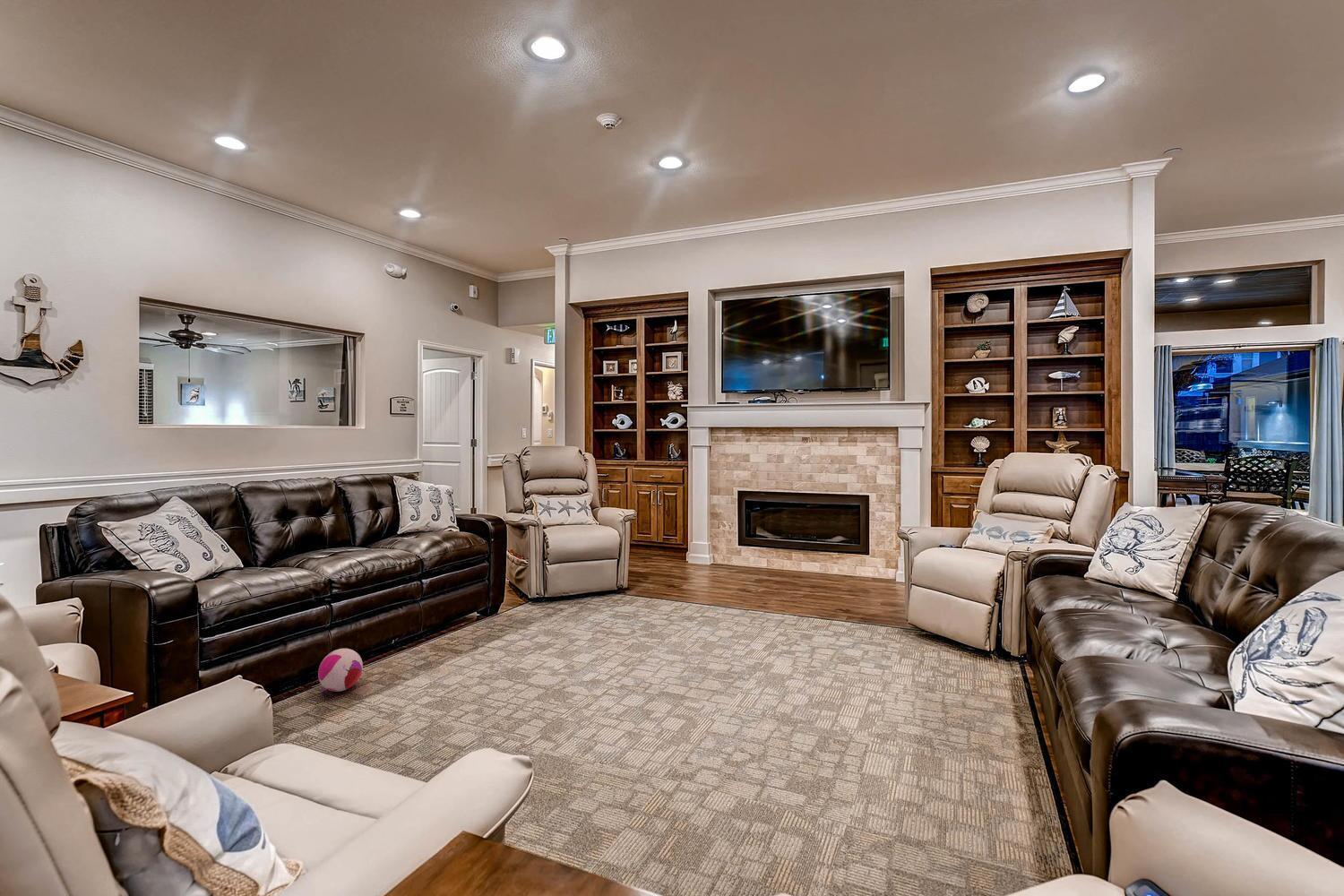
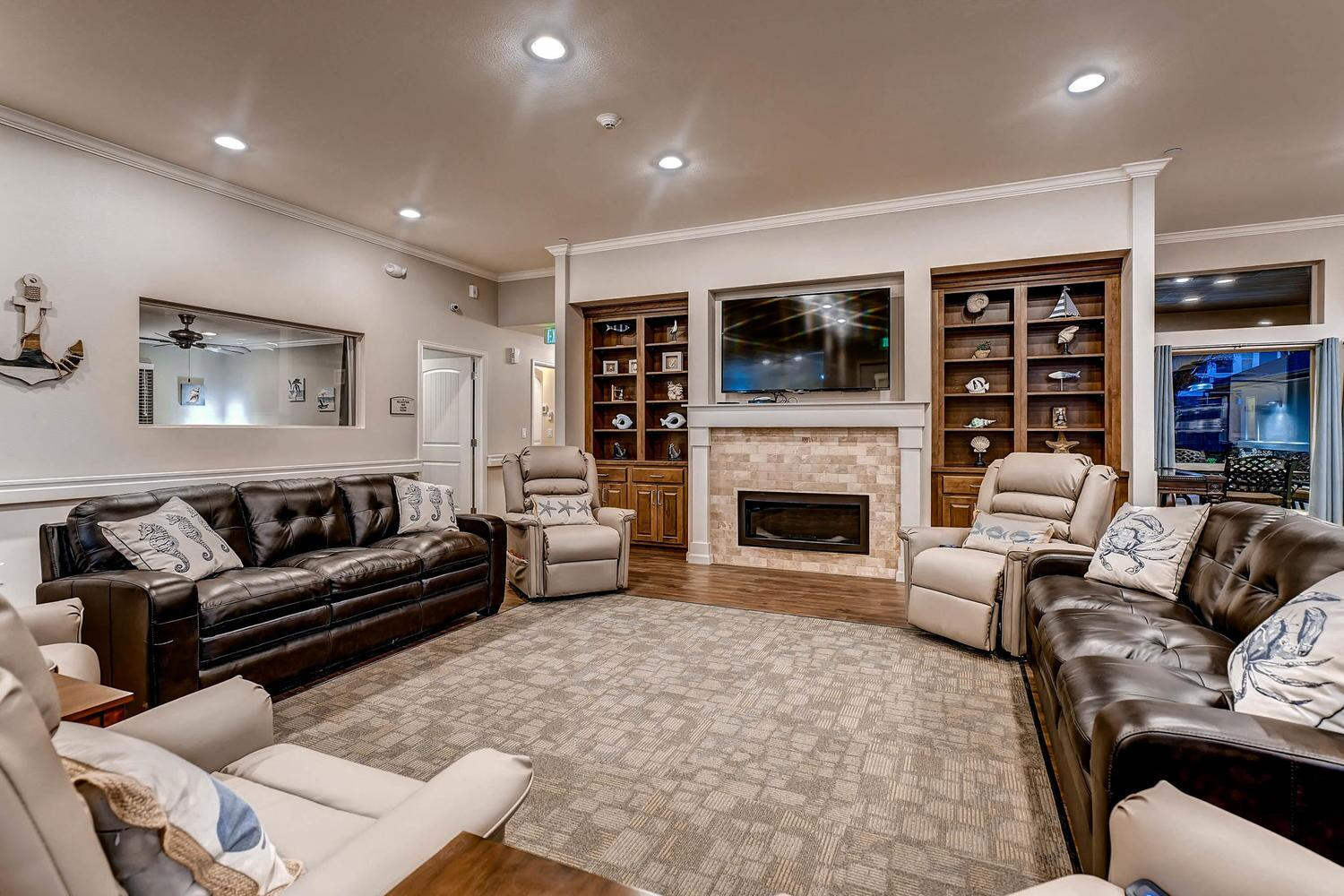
- plush toy (340, 669)
